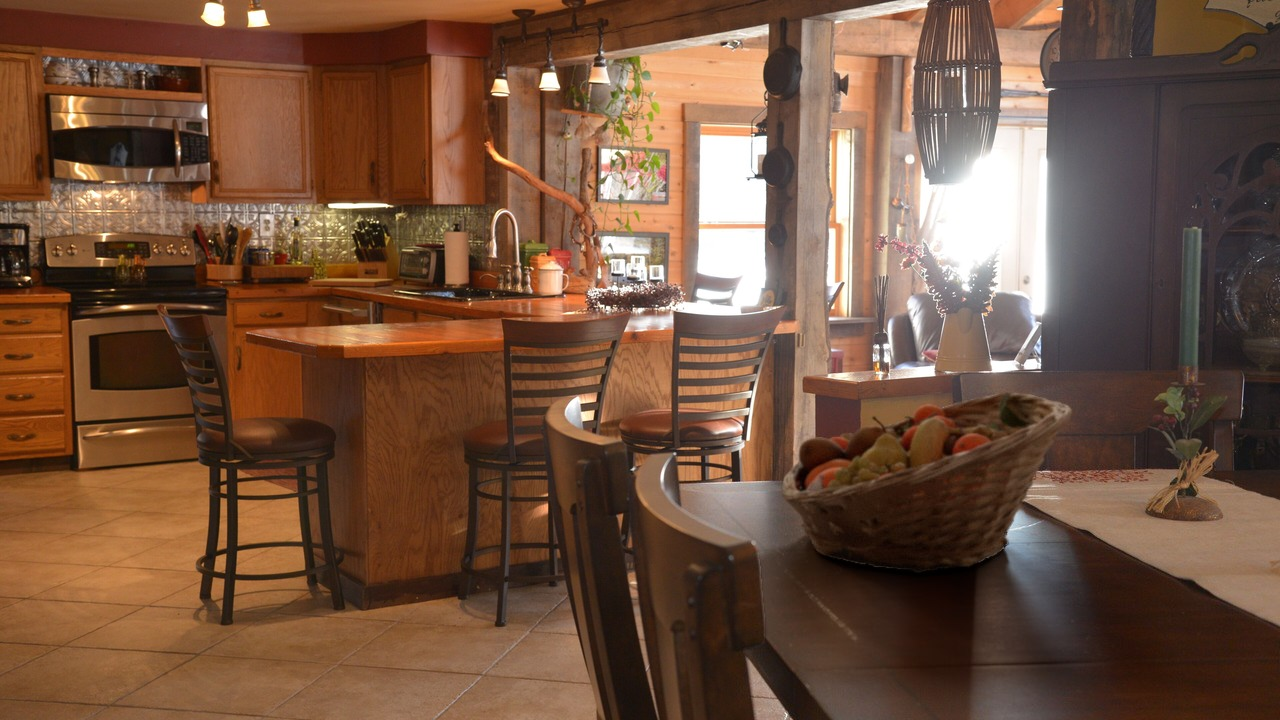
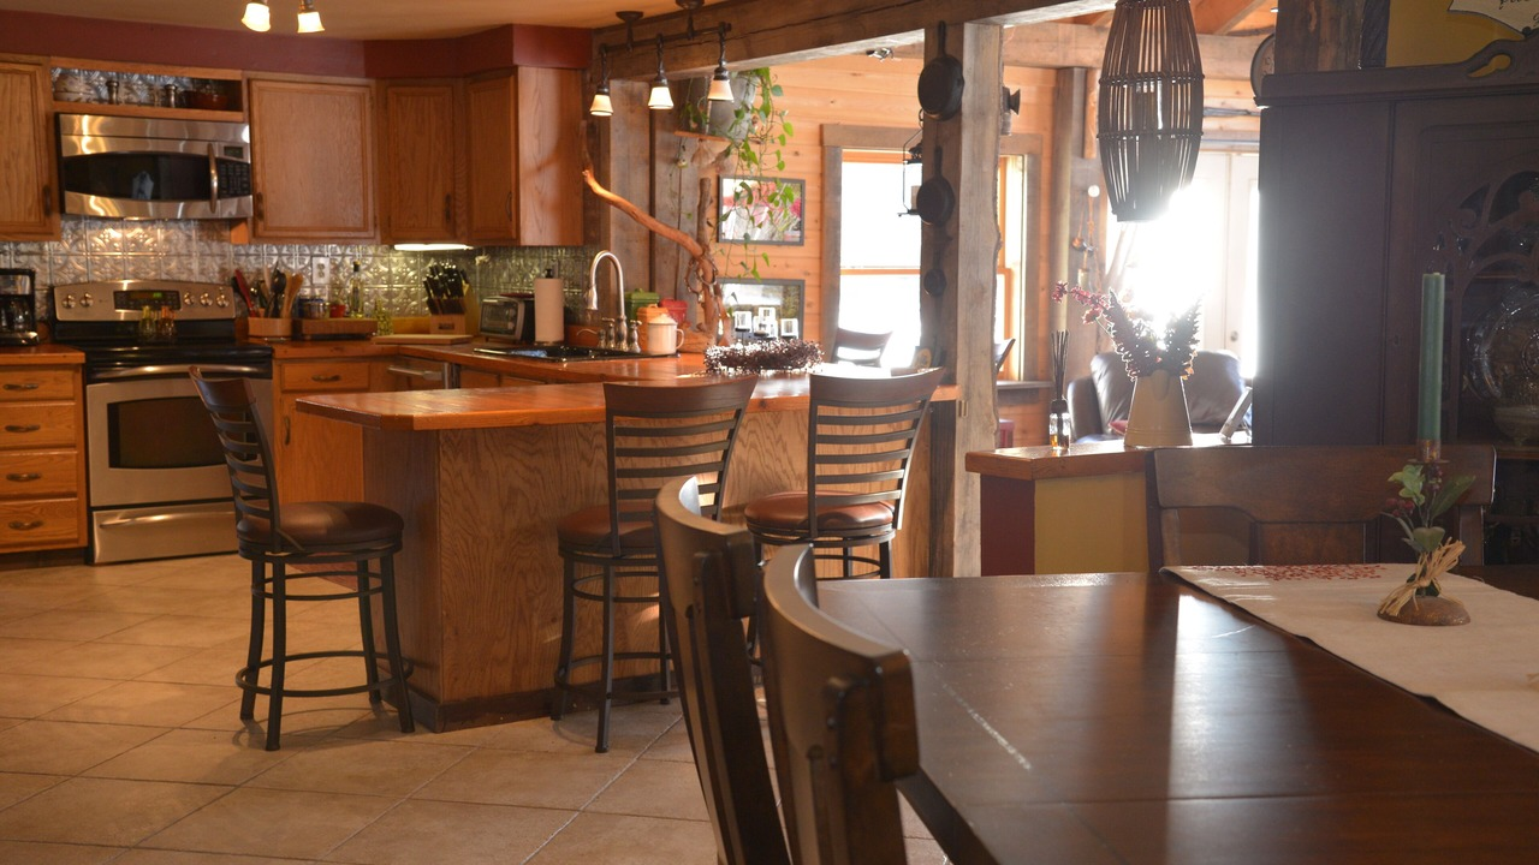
- fruit basket (920, 470)
